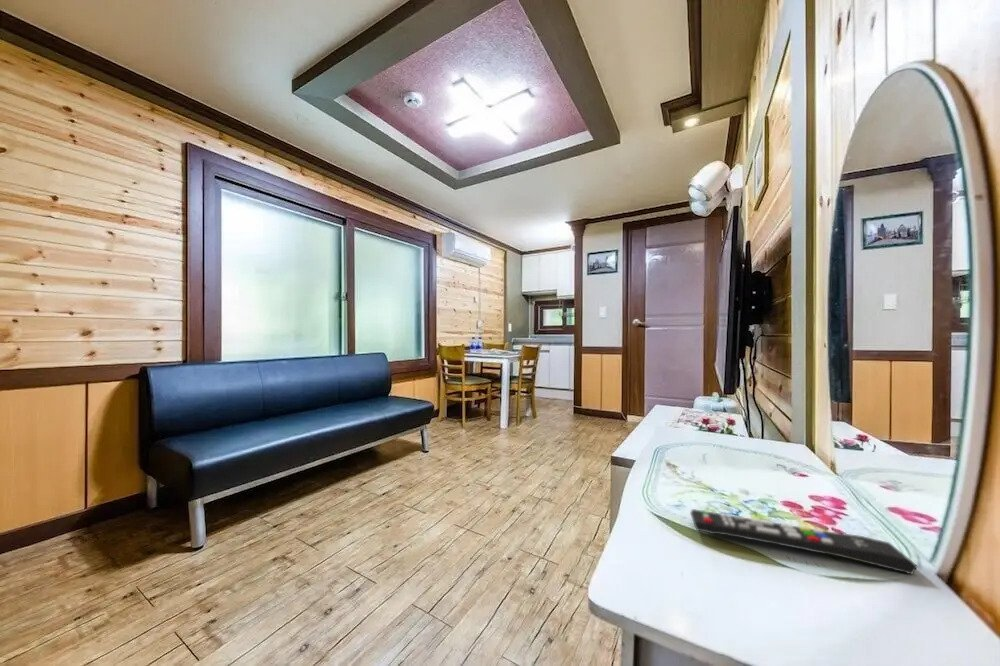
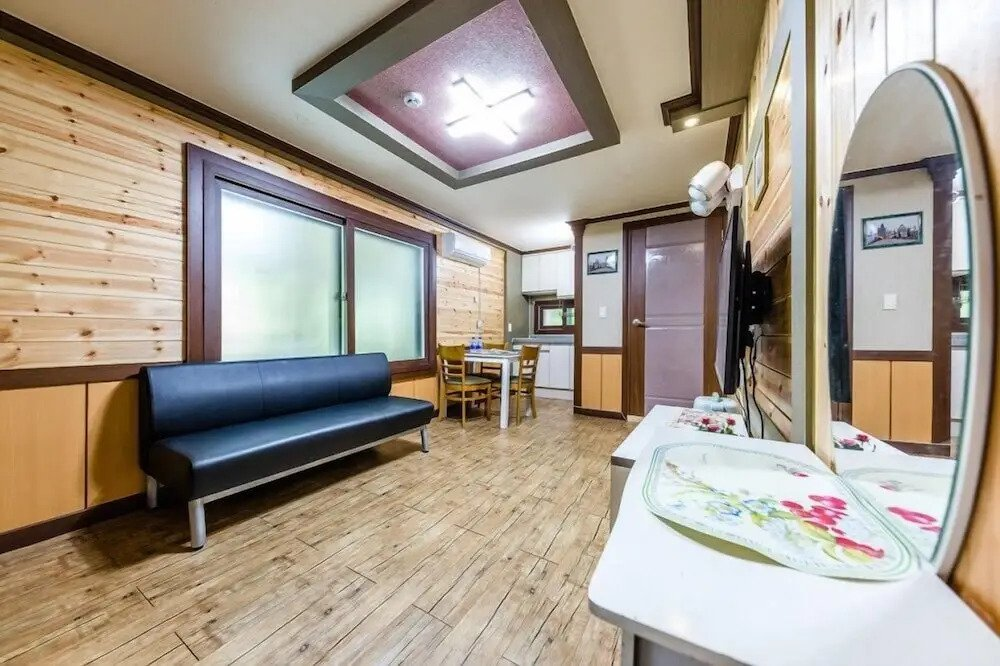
- remote control (789, 536)
